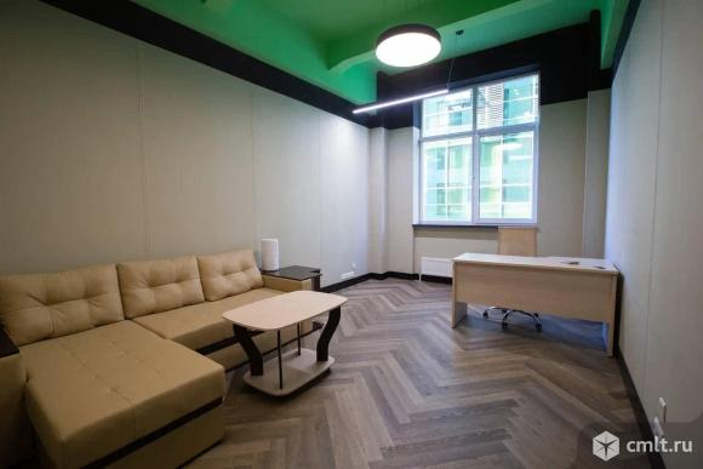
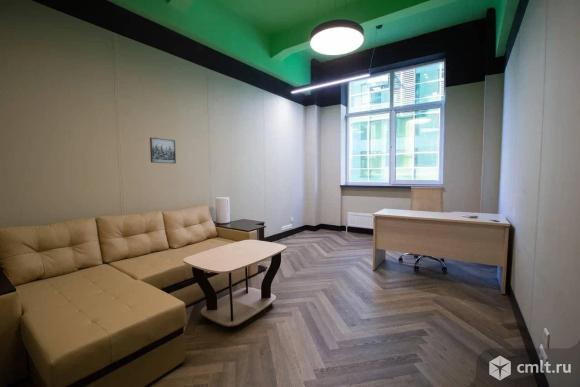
+ wall art (163, 151)
